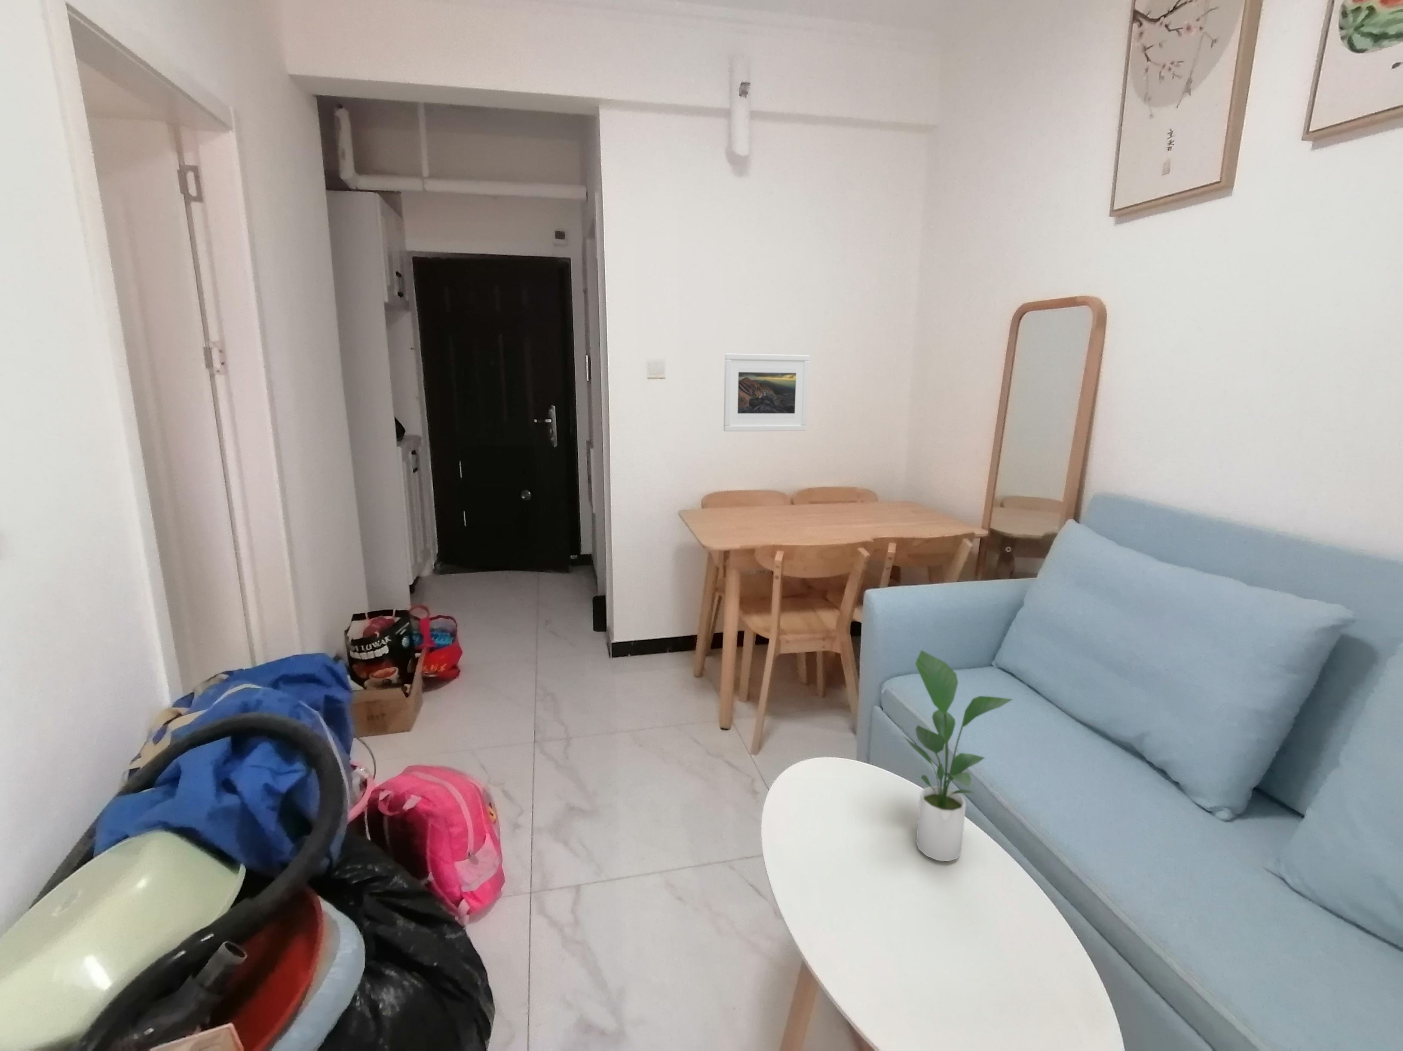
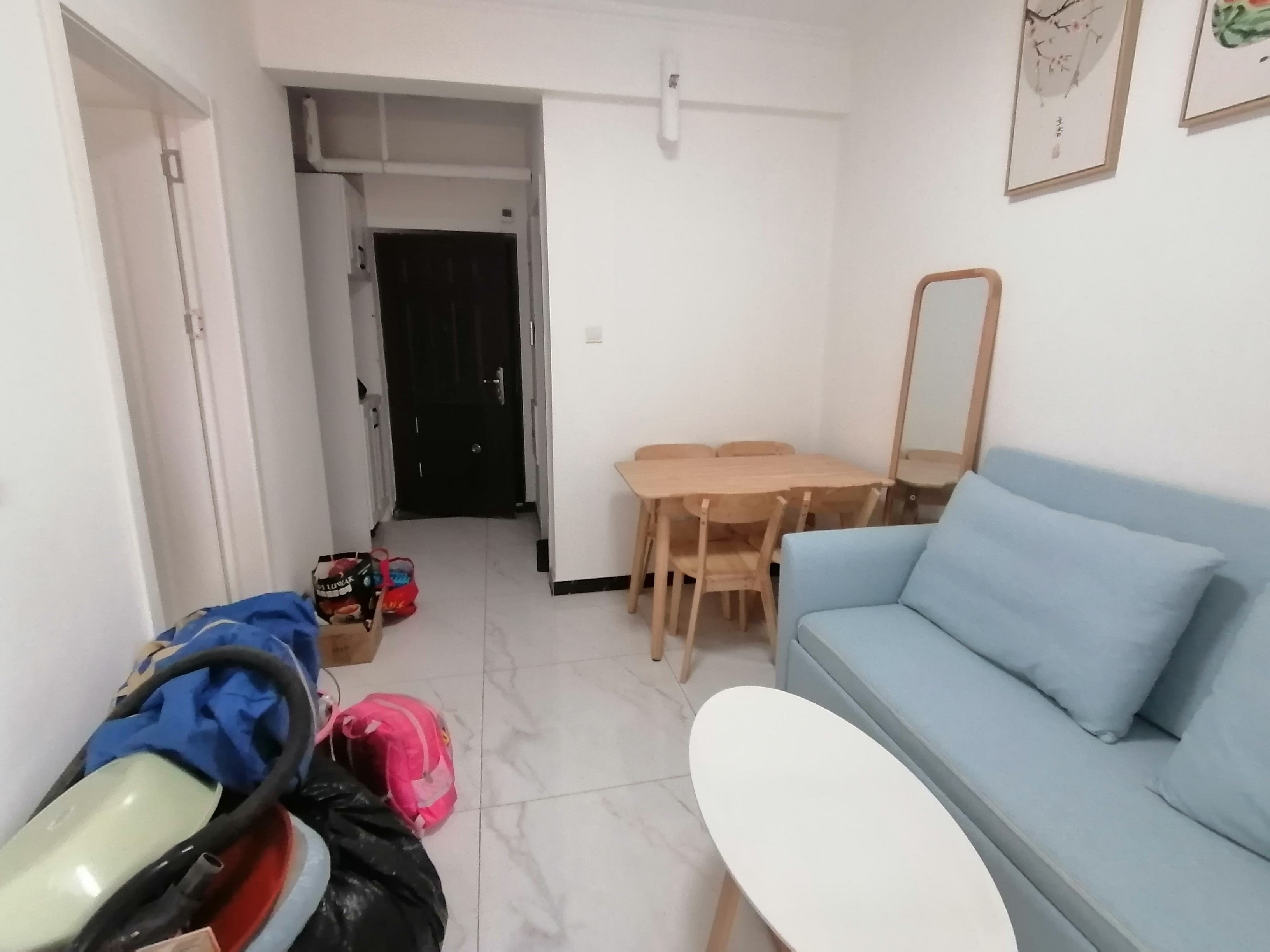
- potted plant (946, 763)
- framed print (767, 393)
